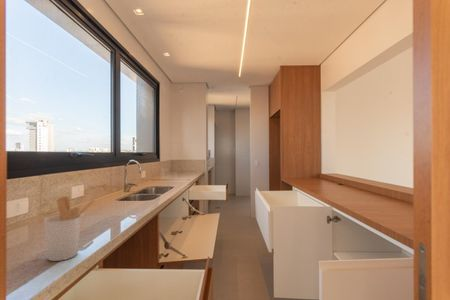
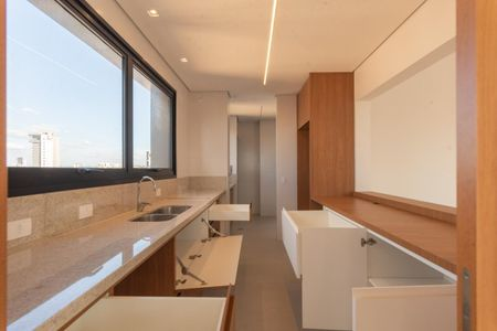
- utensil holder (72, 225)
